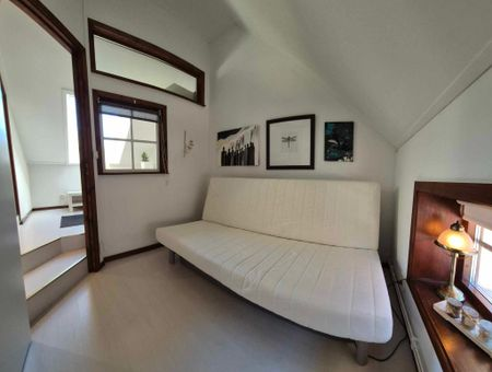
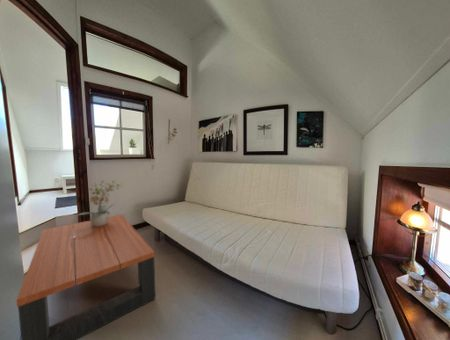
+ coffee table (92, 260)
+ potted plant (101, 202)
